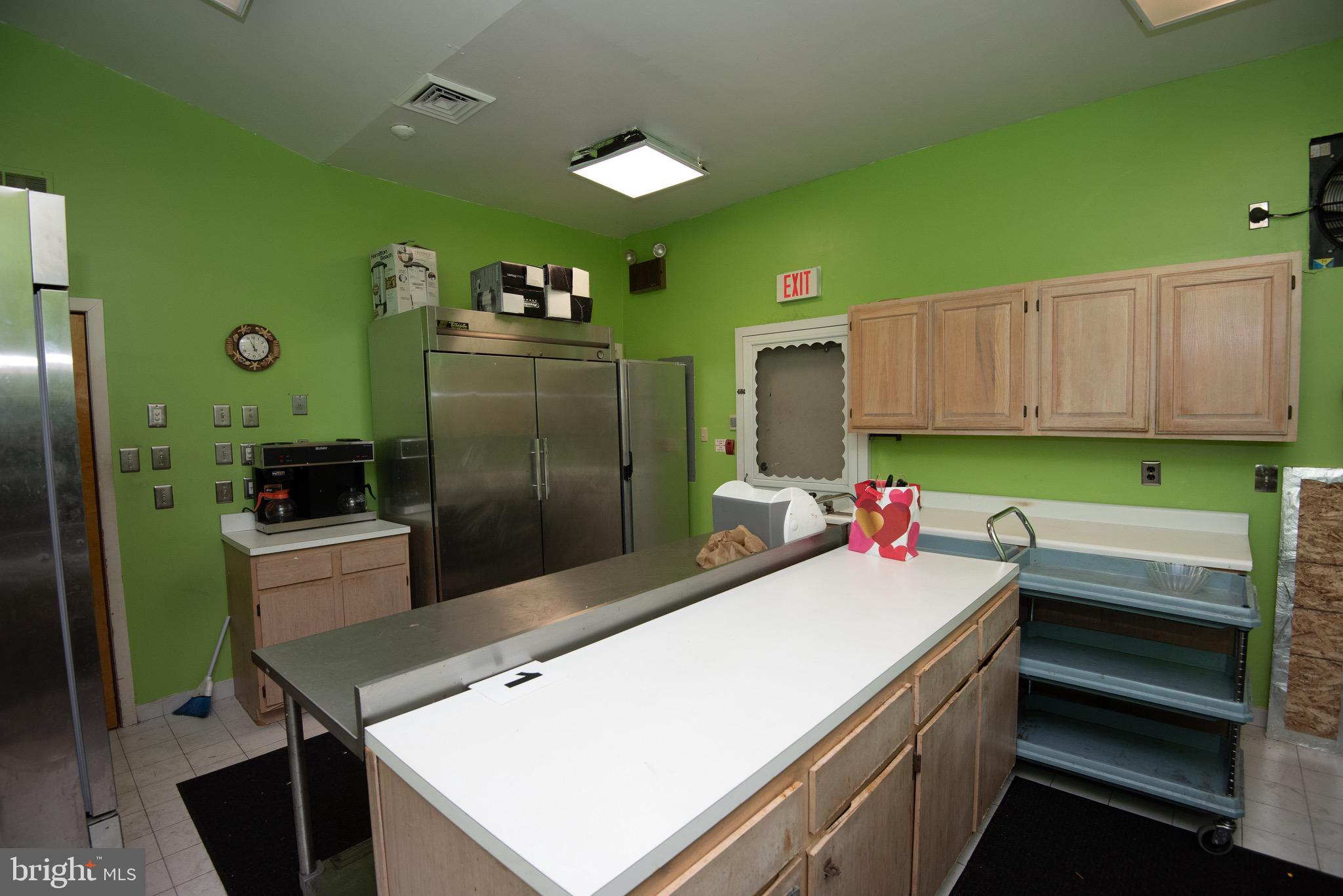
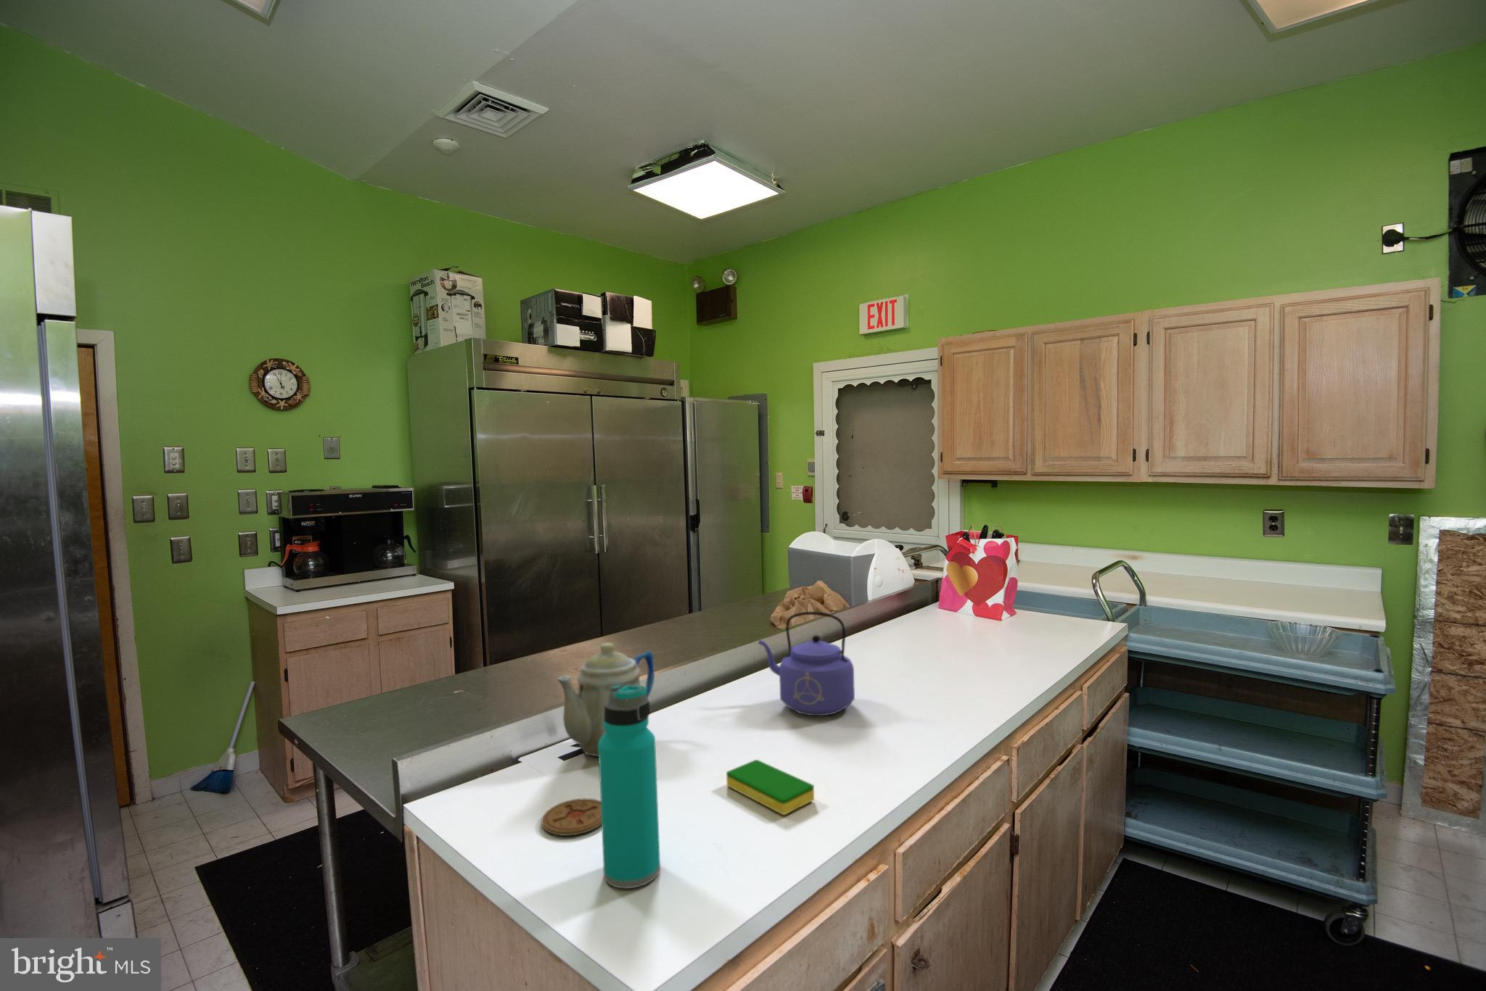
+ teapot (609, 695)
+ water bottle (628, 780)
+ dish sponge (769, 785)
+ coaster (575, 815)
+ kettle (804, 657)
